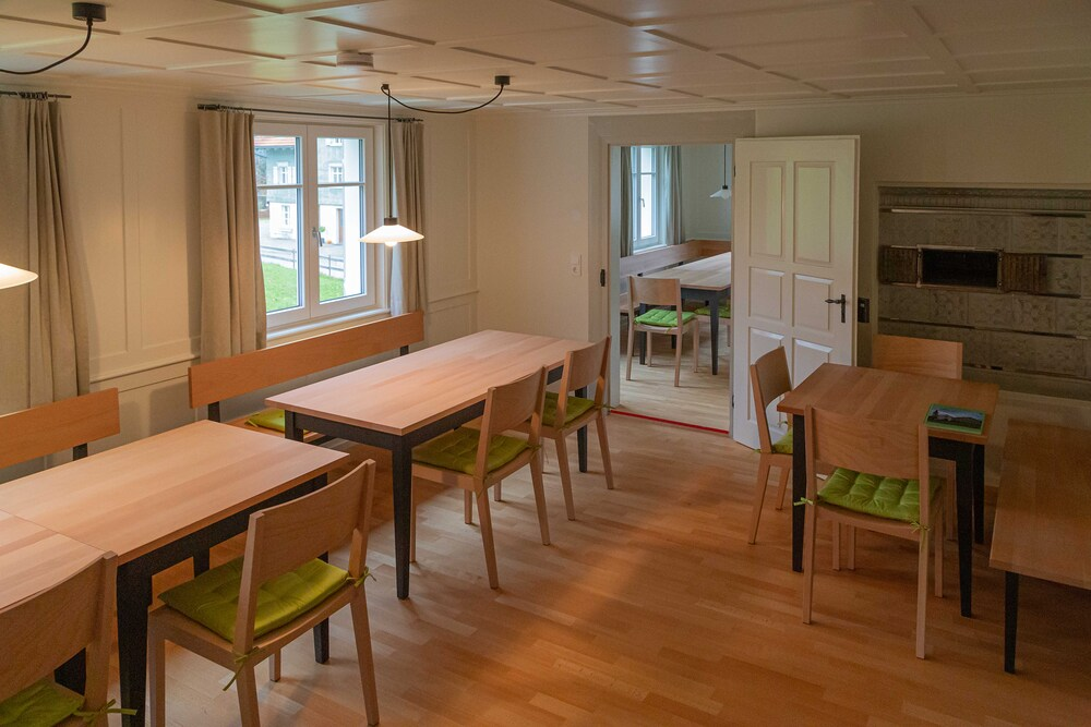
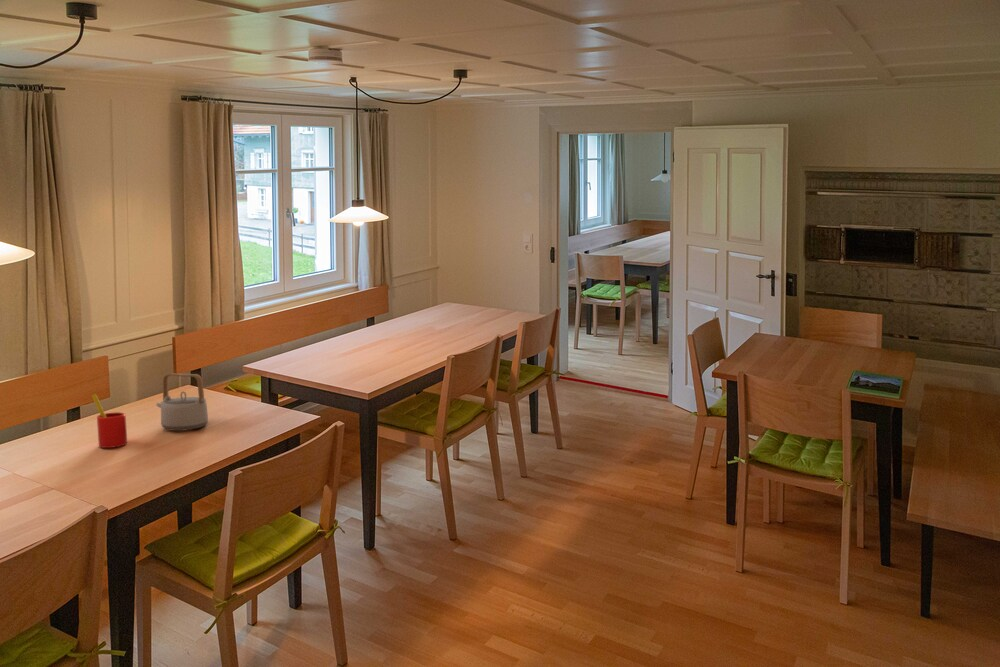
+ straw (108, 419)
+ teapot (180, 400)
